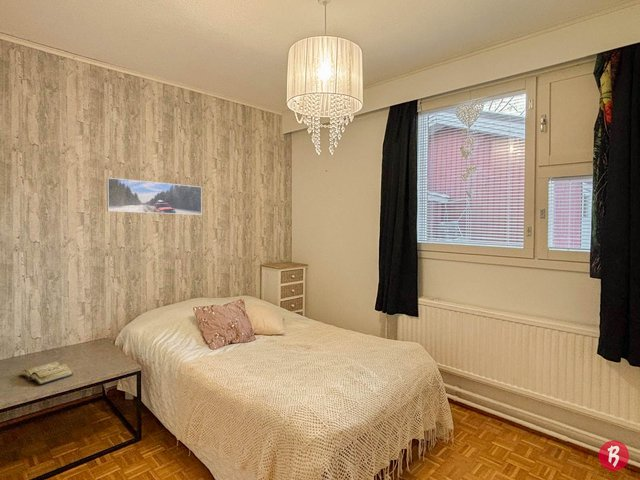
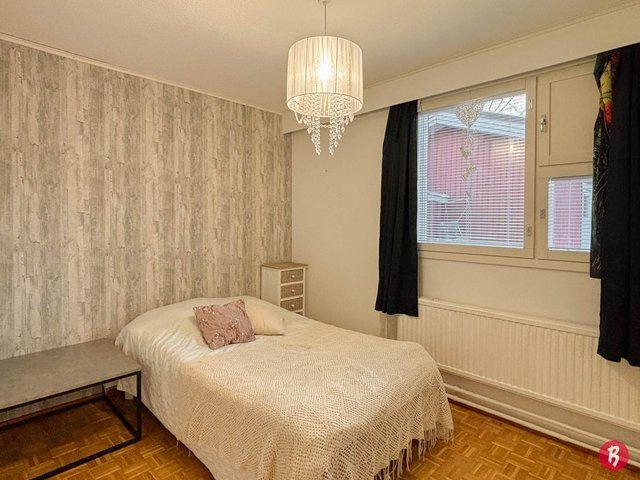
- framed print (158, 198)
- diary (46, 370)
